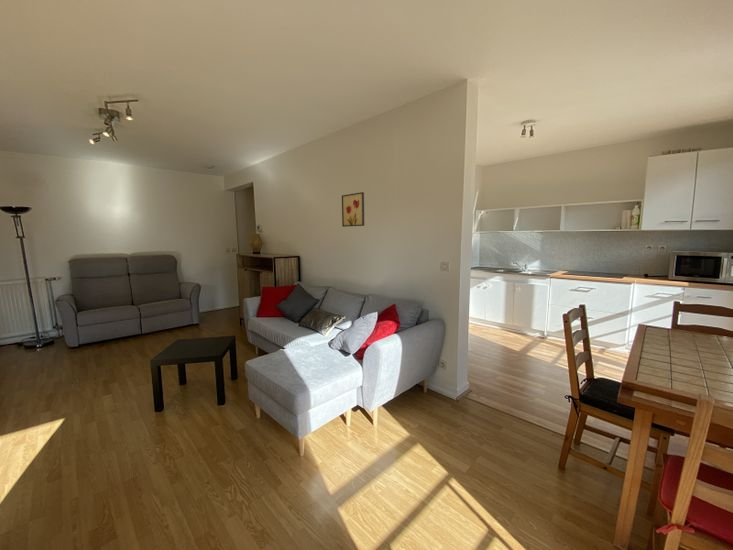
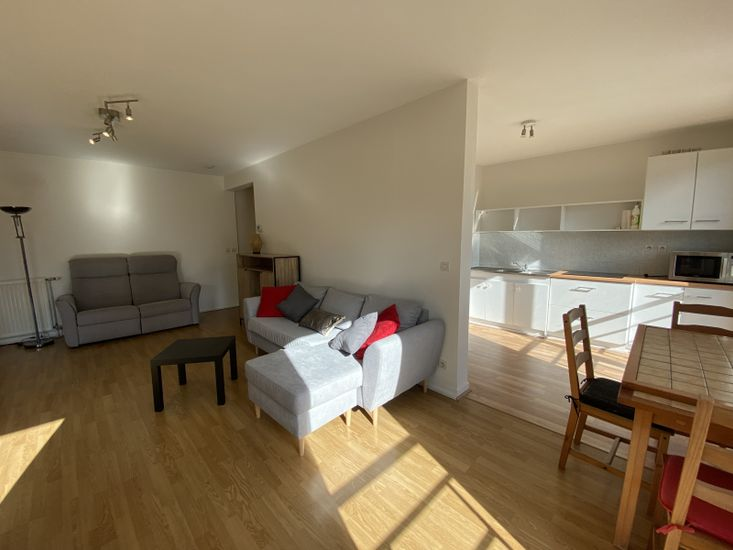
- wall art (353, 210)
